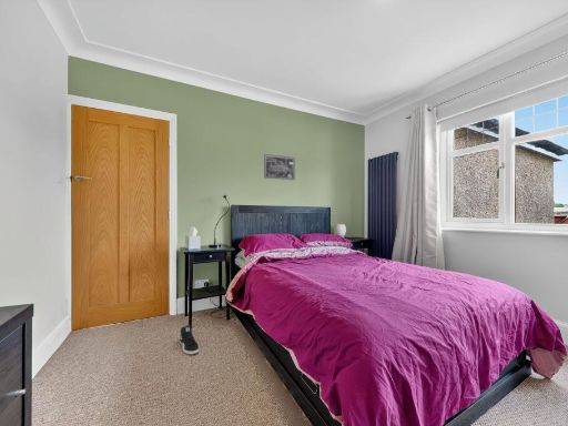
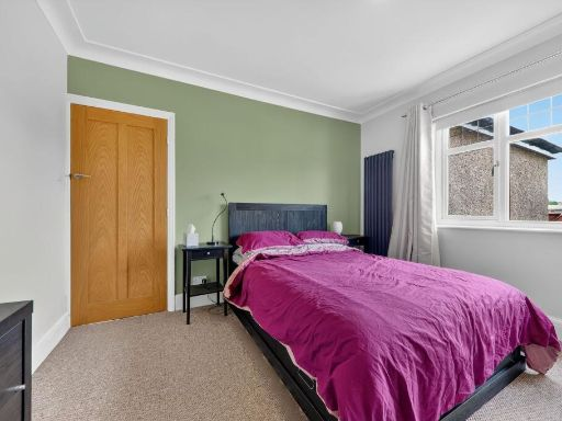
- sneaker (187, 337)
- wall art (280, 168)
